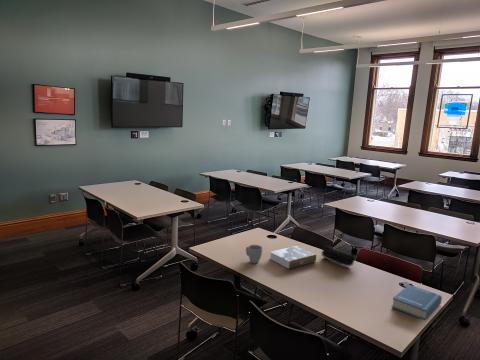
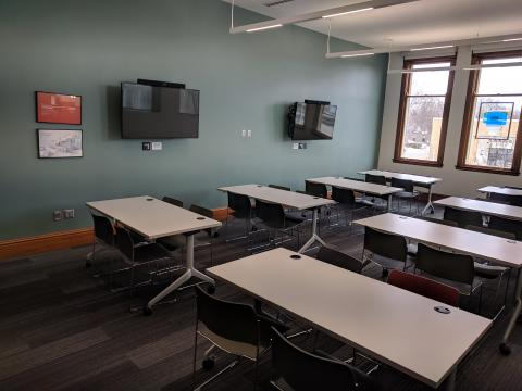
- book (417, 301)
- mug (253, 253)
- pencil case (337, 255)
- book (292, 256)
